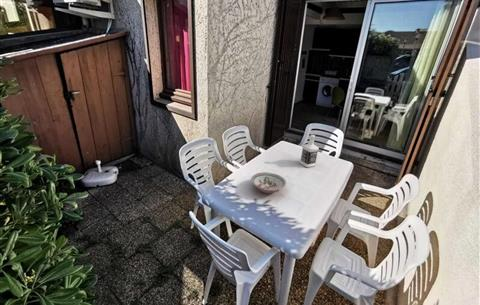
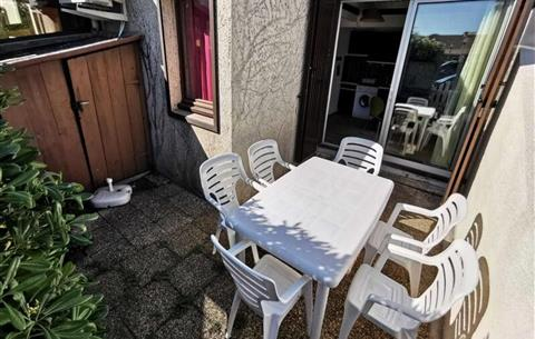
- bottle (310, 150)
- bowl (268, 184)
